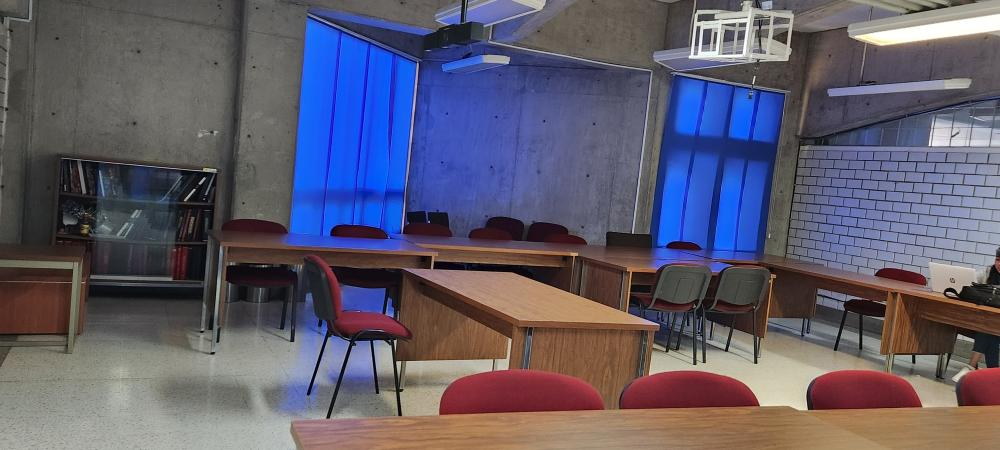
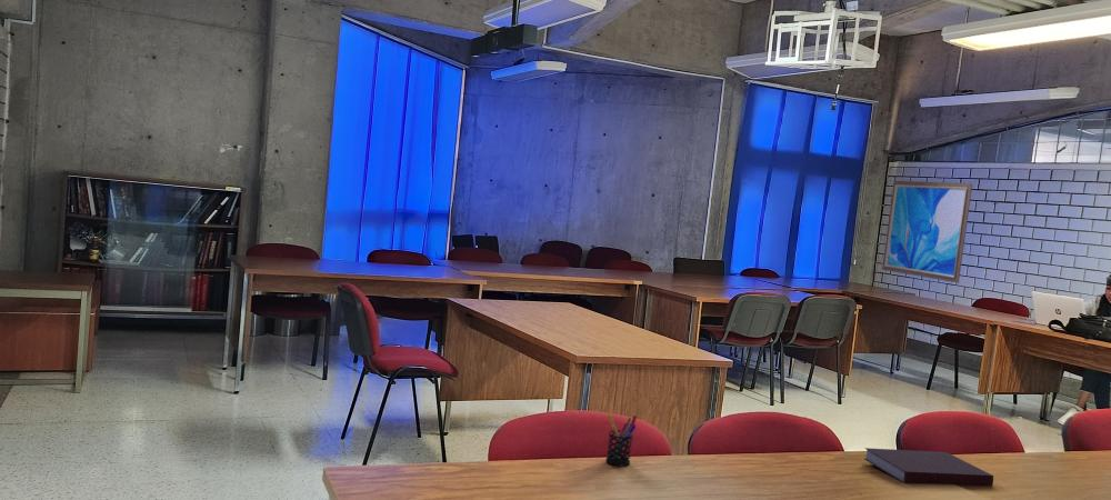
+ wall art (923, 229)
+ notebook (927, 467)
+ pen holder (622, 437)
